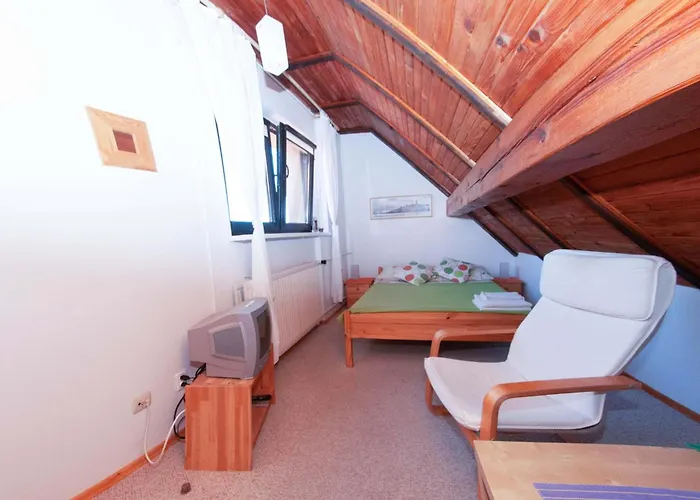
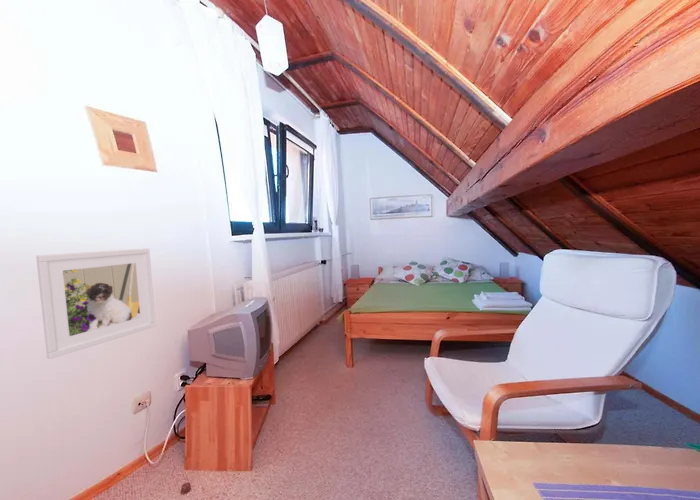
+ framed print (104, 296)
